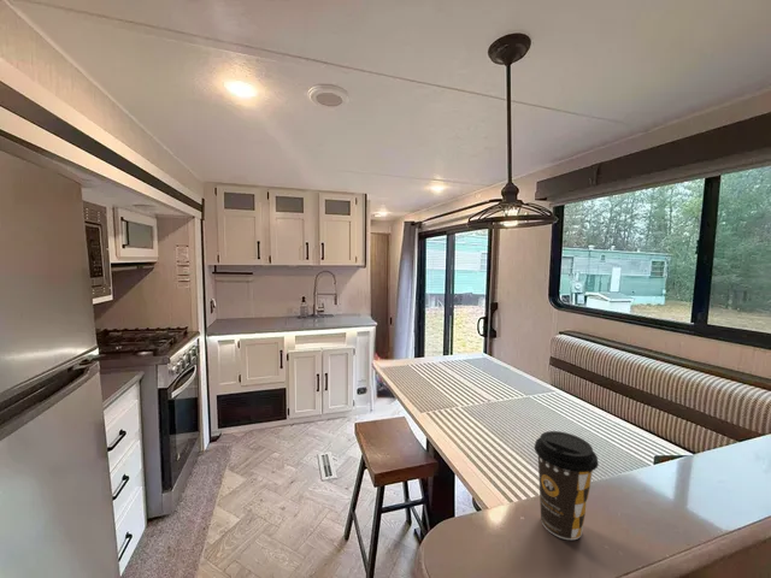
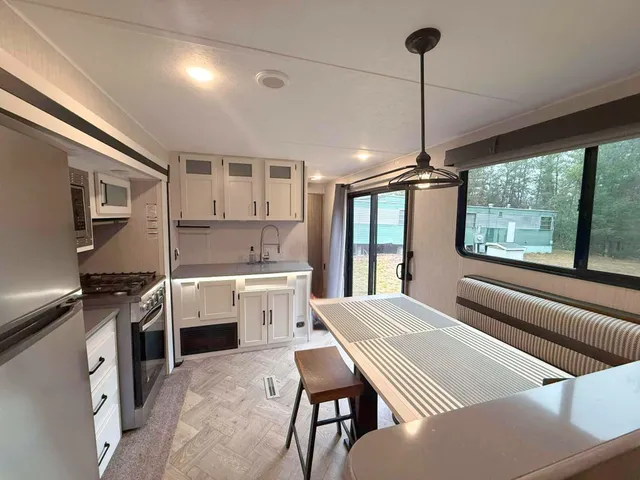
- coffee cup (563, 484)
